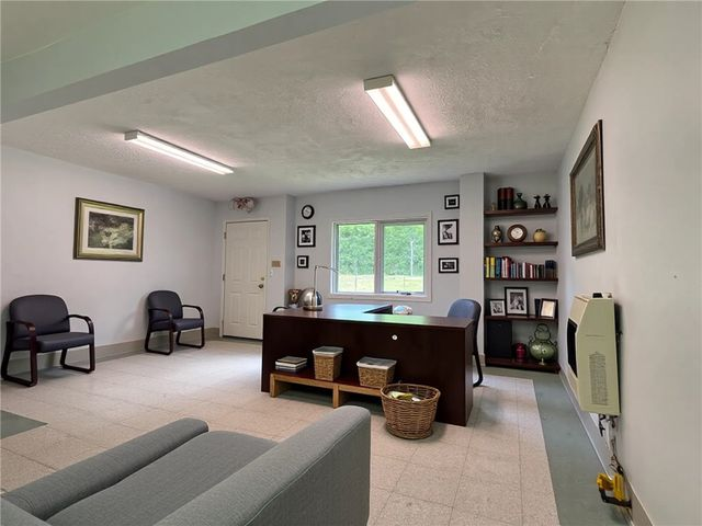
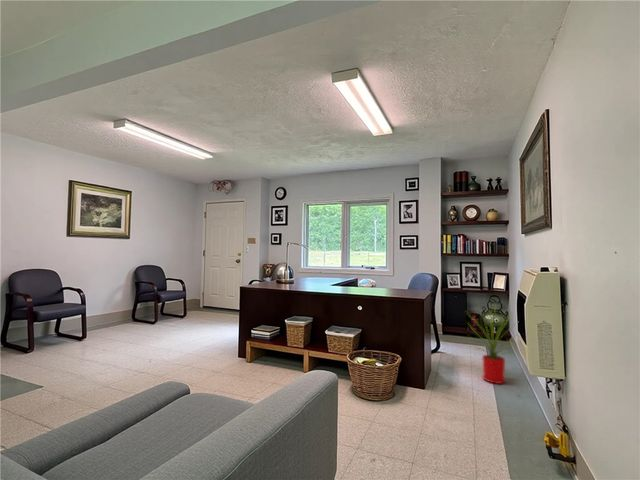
+ house plant (494, 343)
